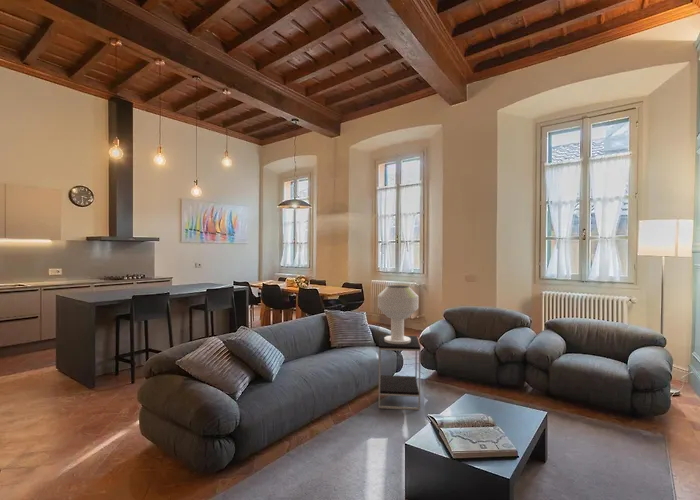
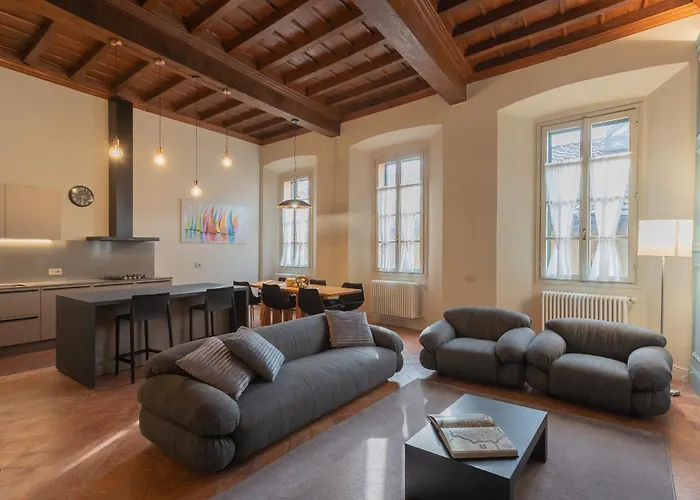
- table lamp (398, 313)
- side table (398, 376)
